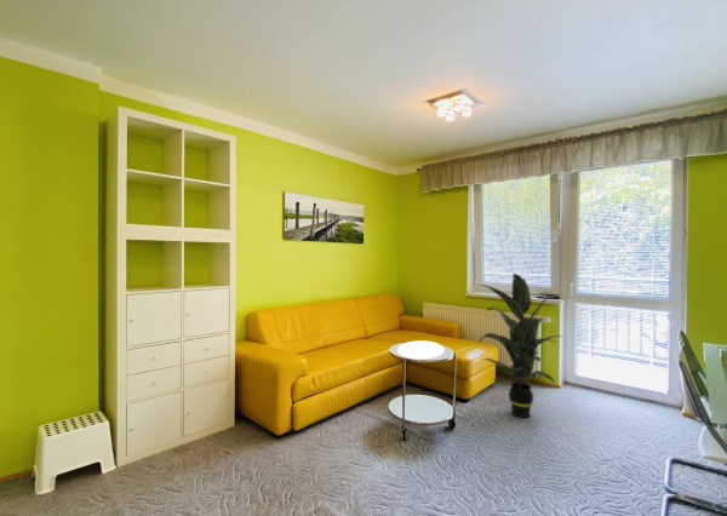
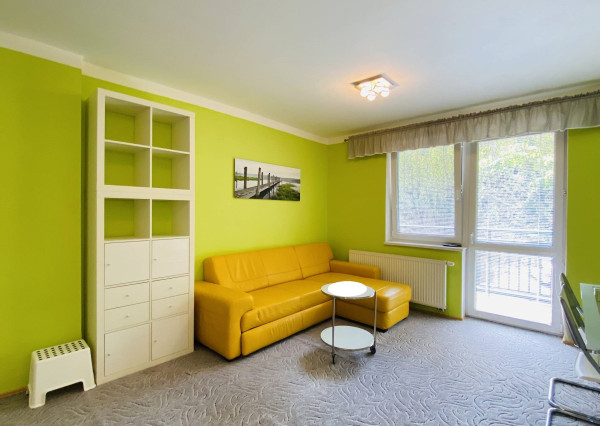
- indoor plant (515, 343)
